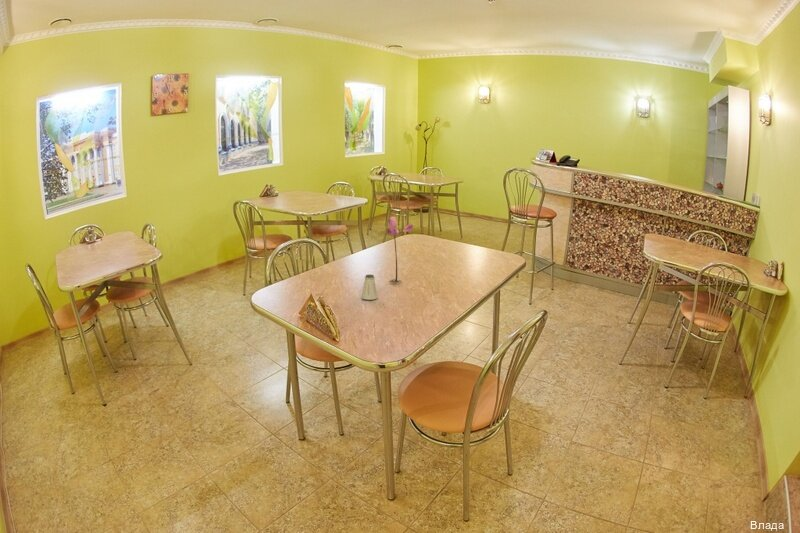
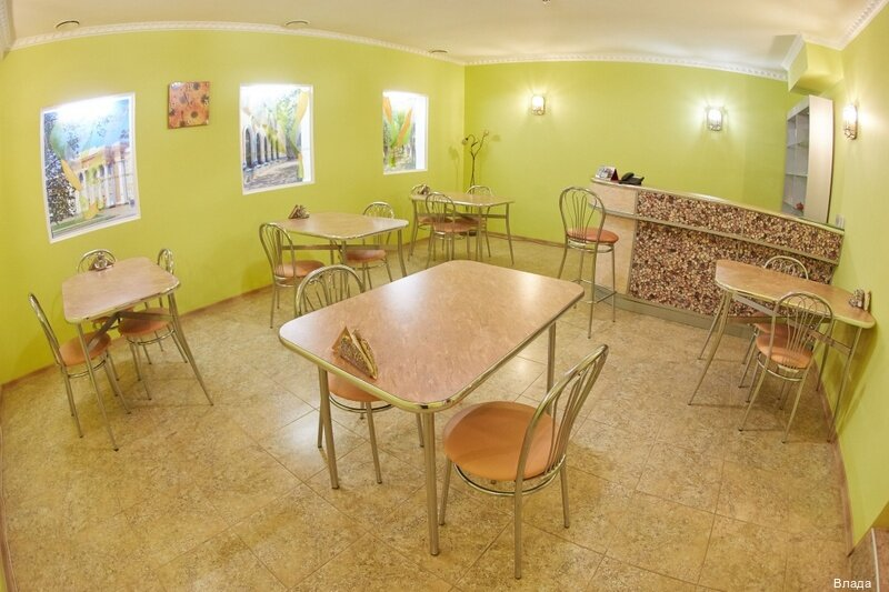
- saltshaker (369, 286)
- flower (395, 250)
